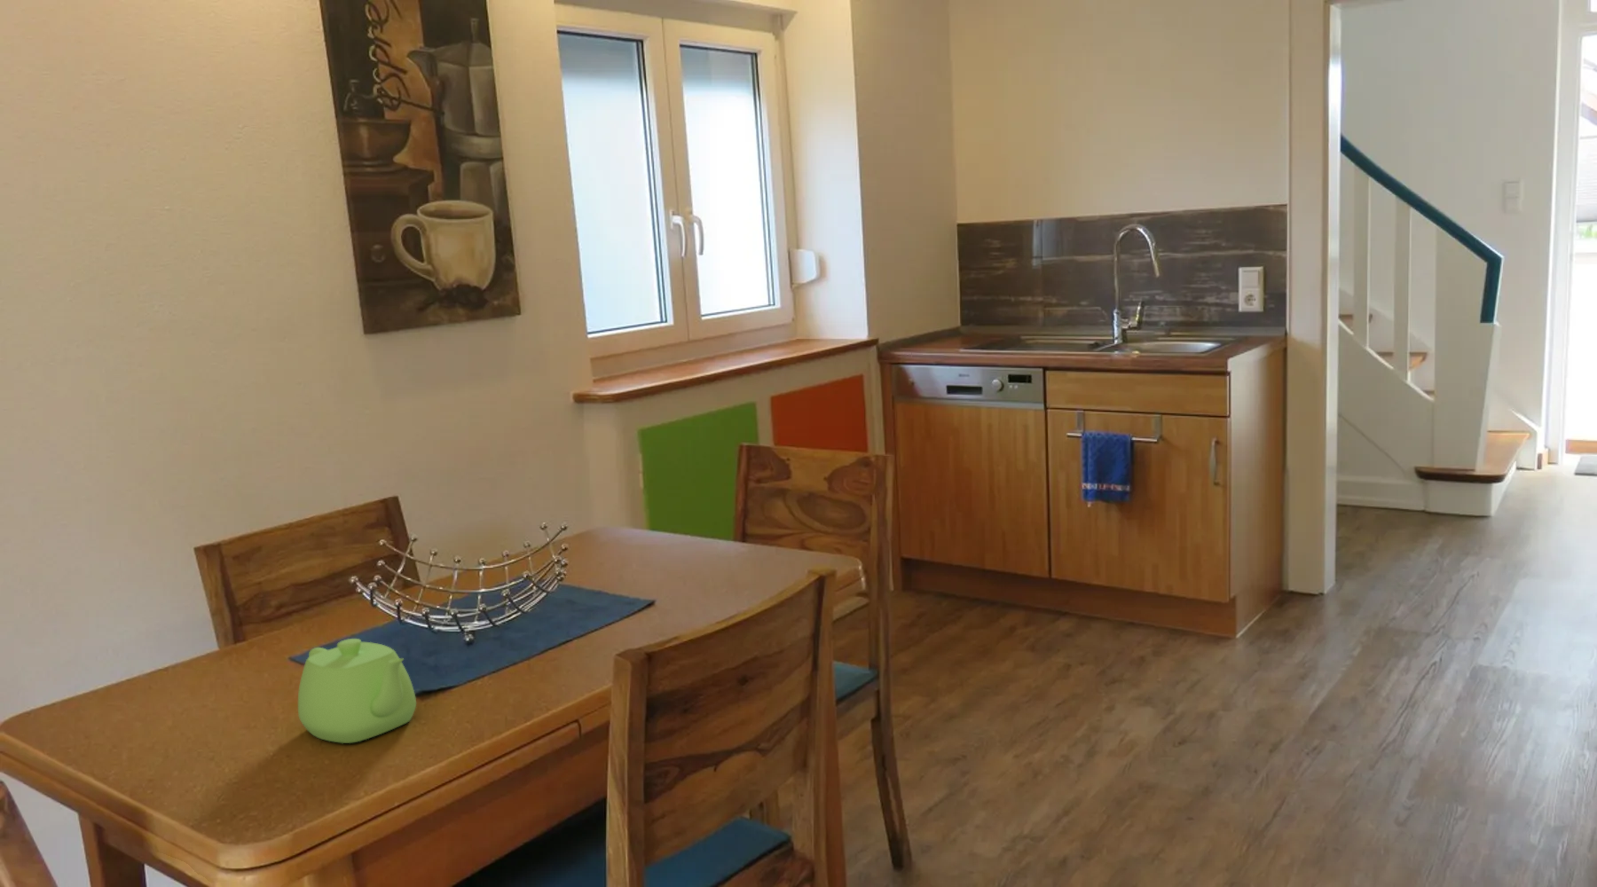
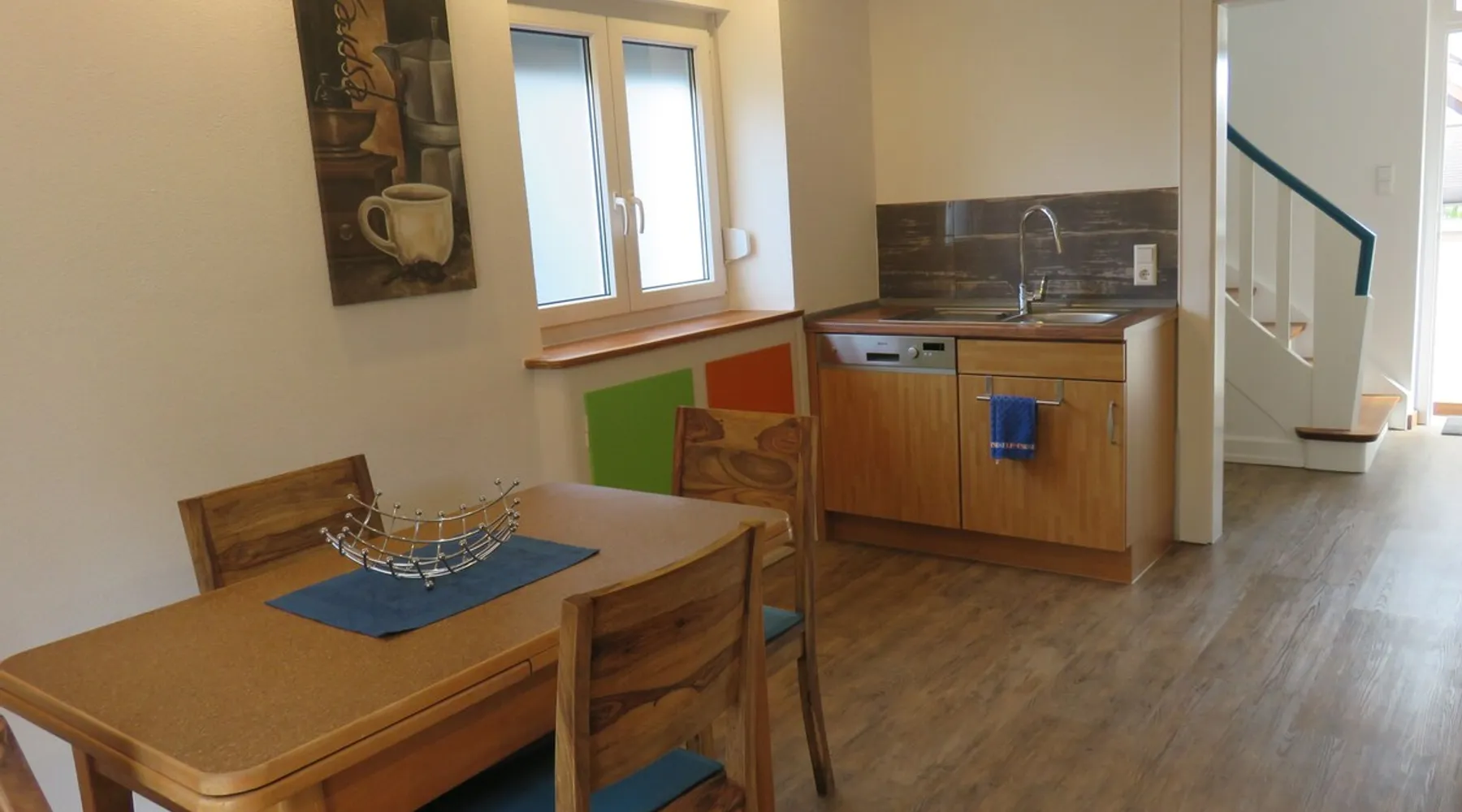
- teapot (357, 683)
